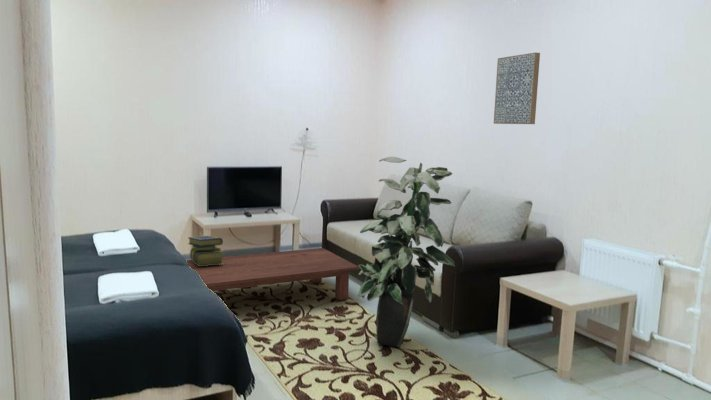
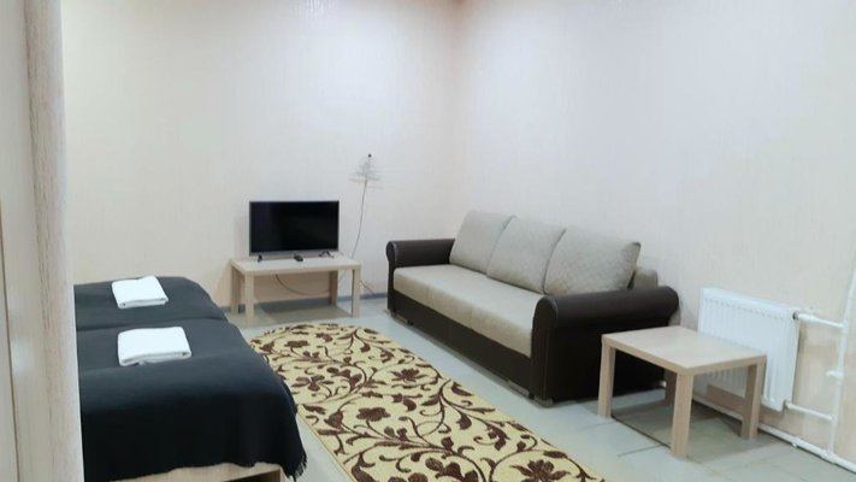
- wall art (515, 90)
- indoor plant (400, 251)
- stack of books (205, 249)
- coffee table (259, 281)
